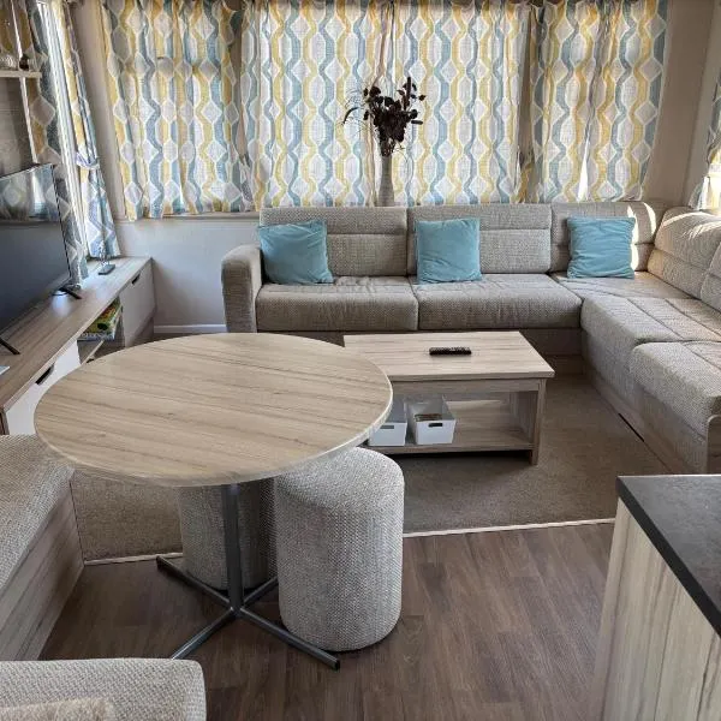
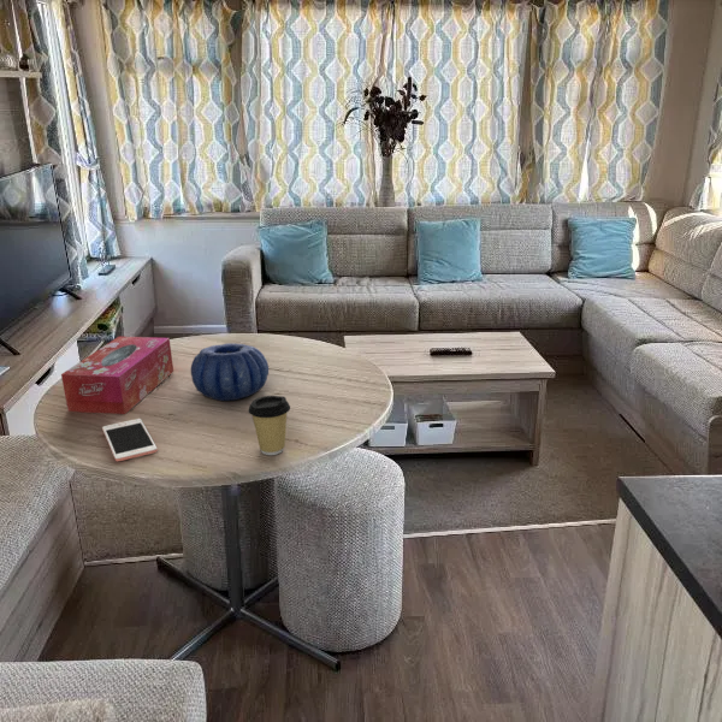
+ decorative bowl (229, 369)
+ coffee cup (270, 425)
+ cell phone (129, 438)
+ tissue box (122, 372)
